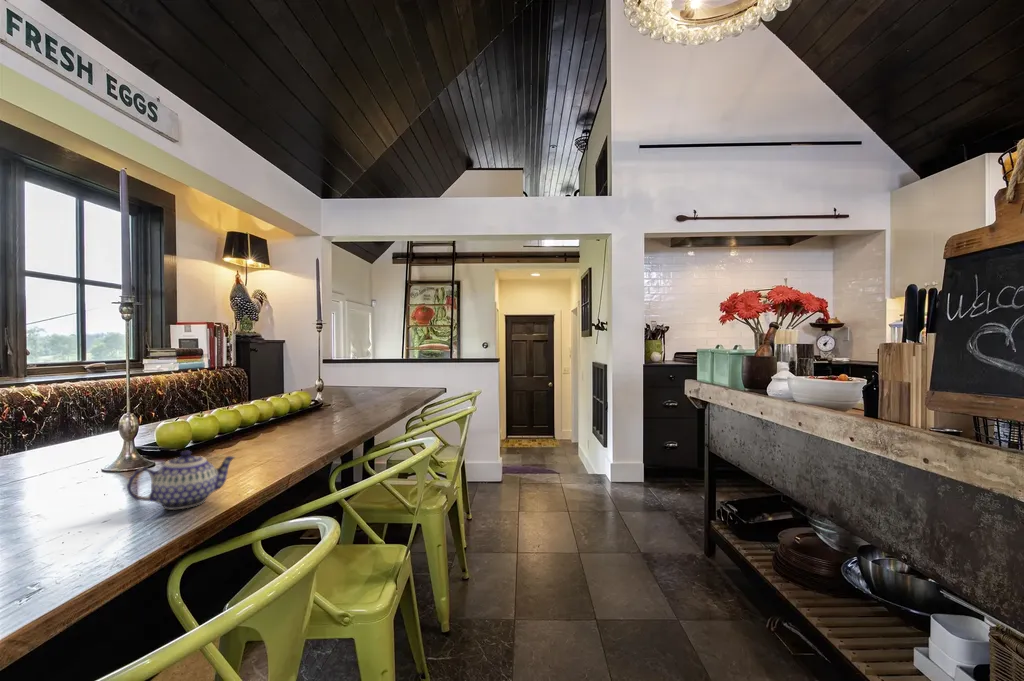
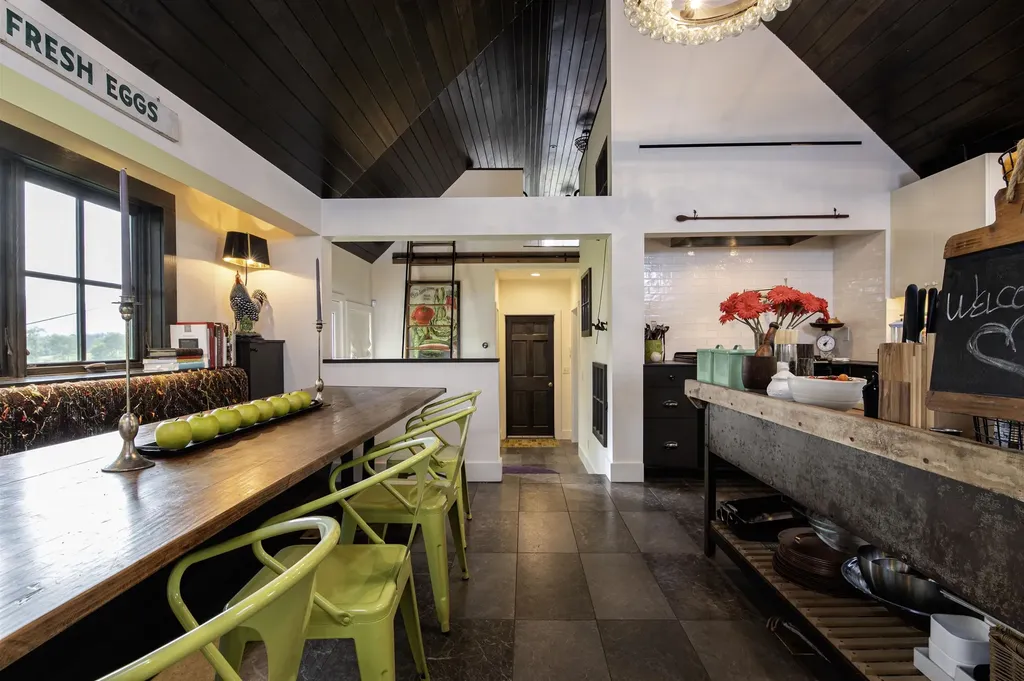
- teapot (185, 477)
